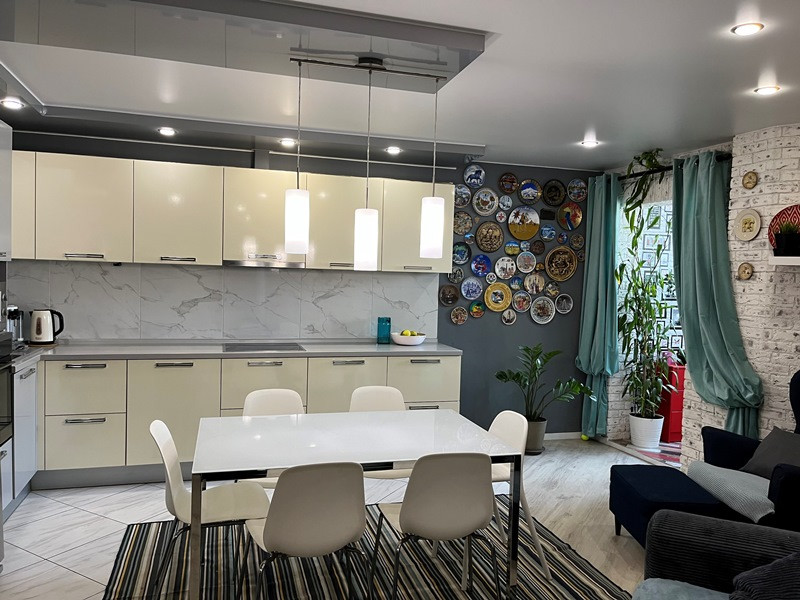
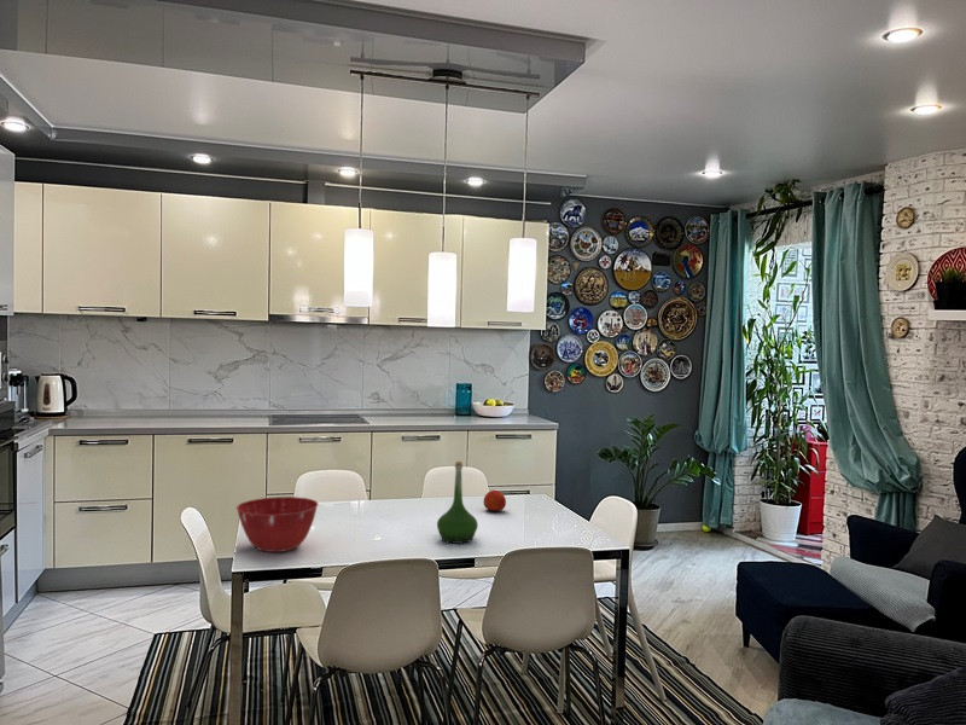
+ fruit (494, 500)
+ vase (458, 500)
+ mixing bowl (277, 526)
